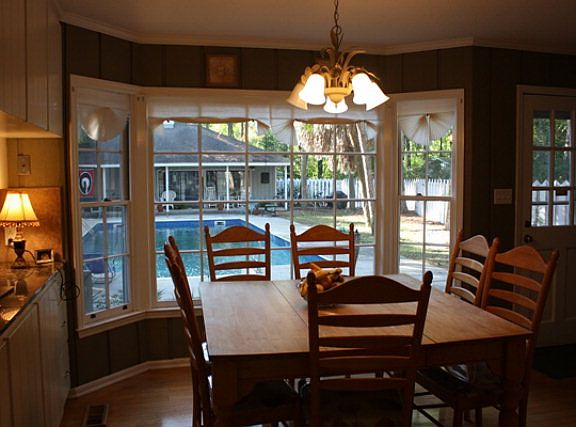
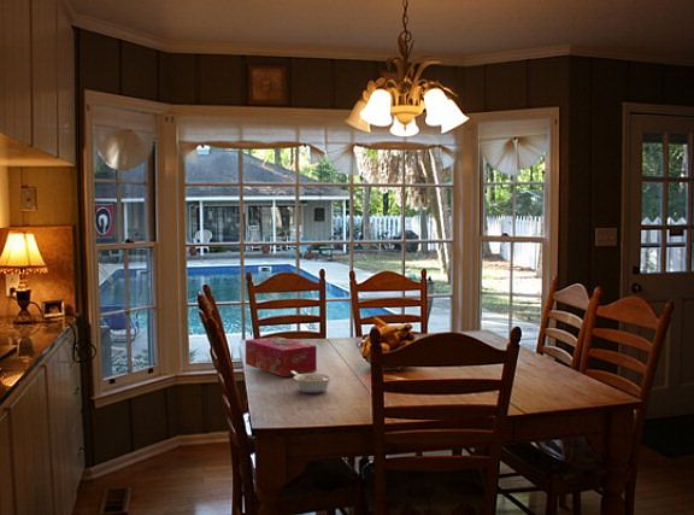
+ tissue box (280, 355)
+ legume (311, 382)
